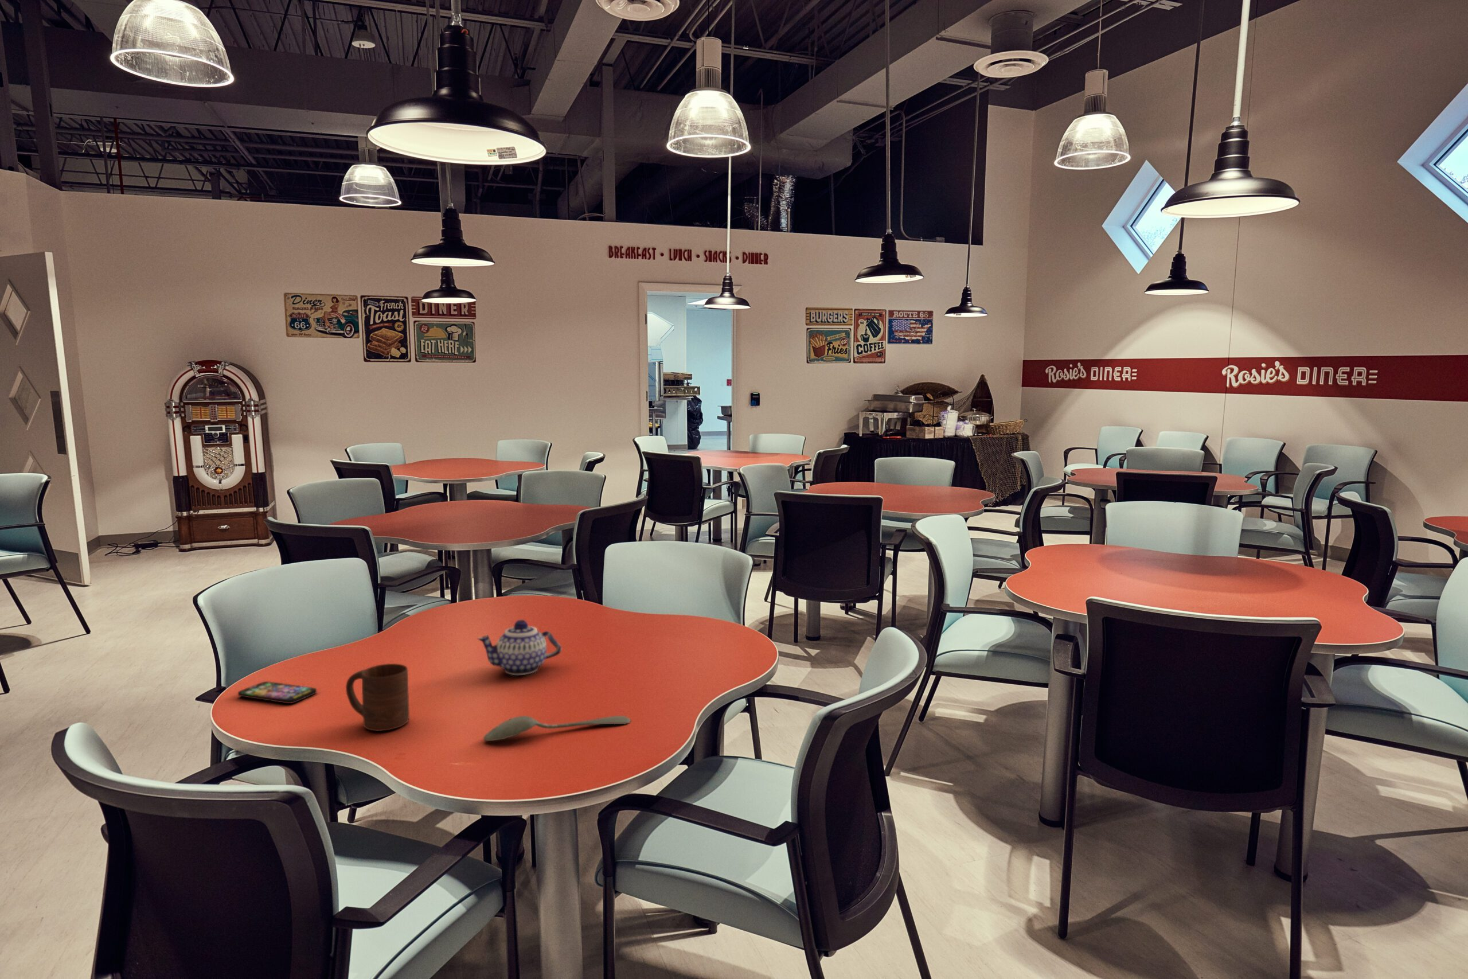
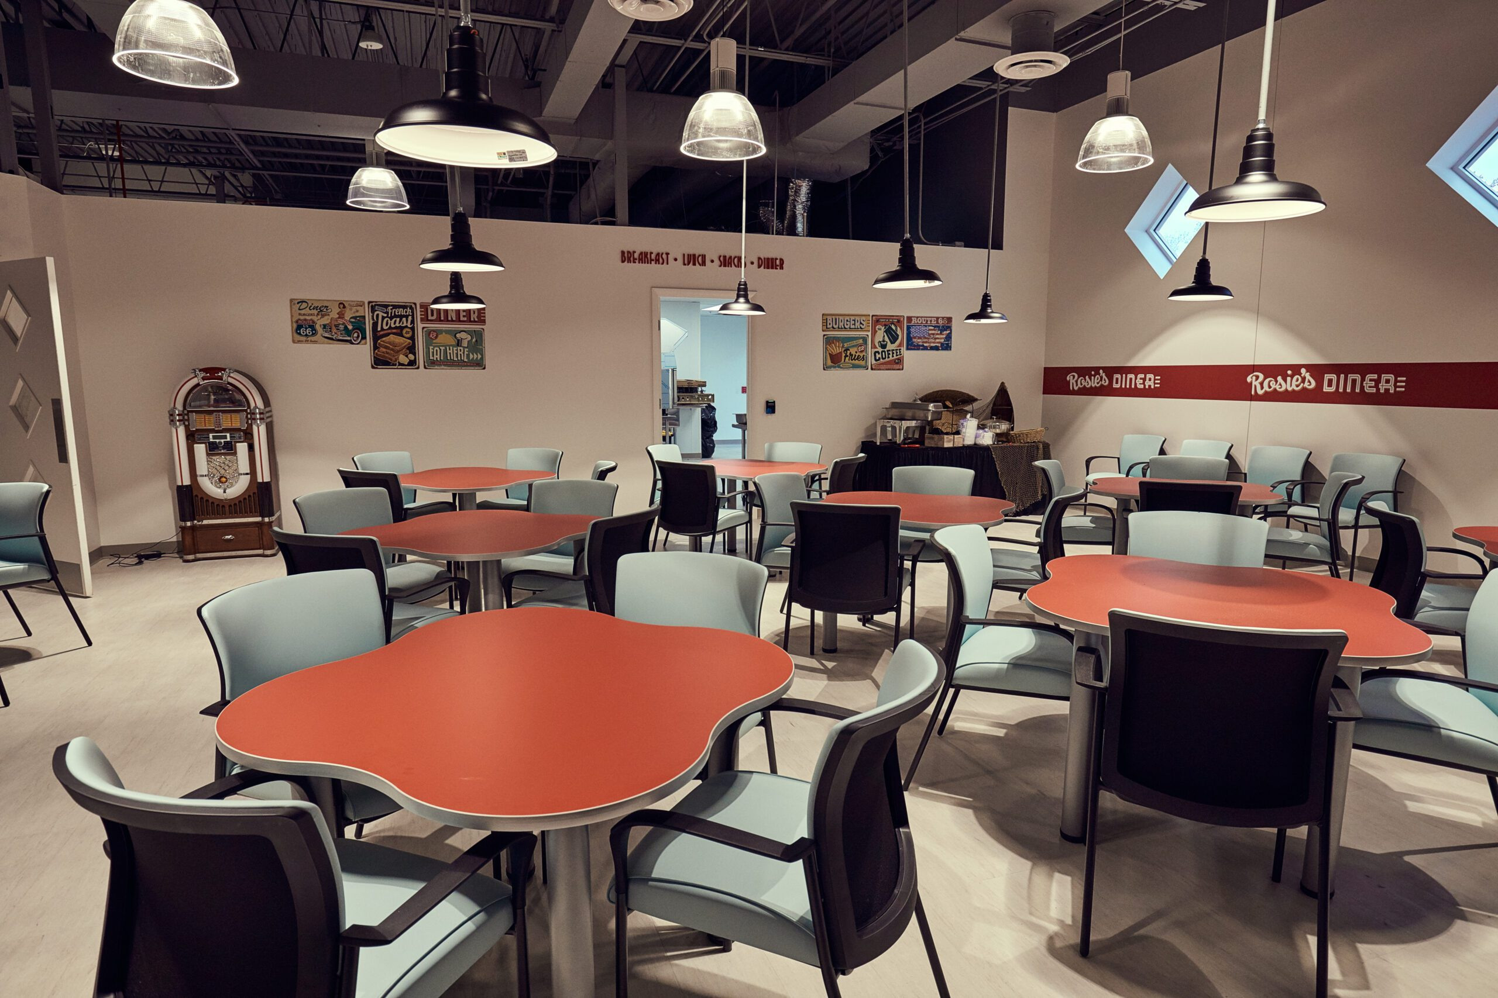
- cup (378, 697)
- spoon (559, 723)
- teapot (520, 646)
- smartphone (277, 693)
